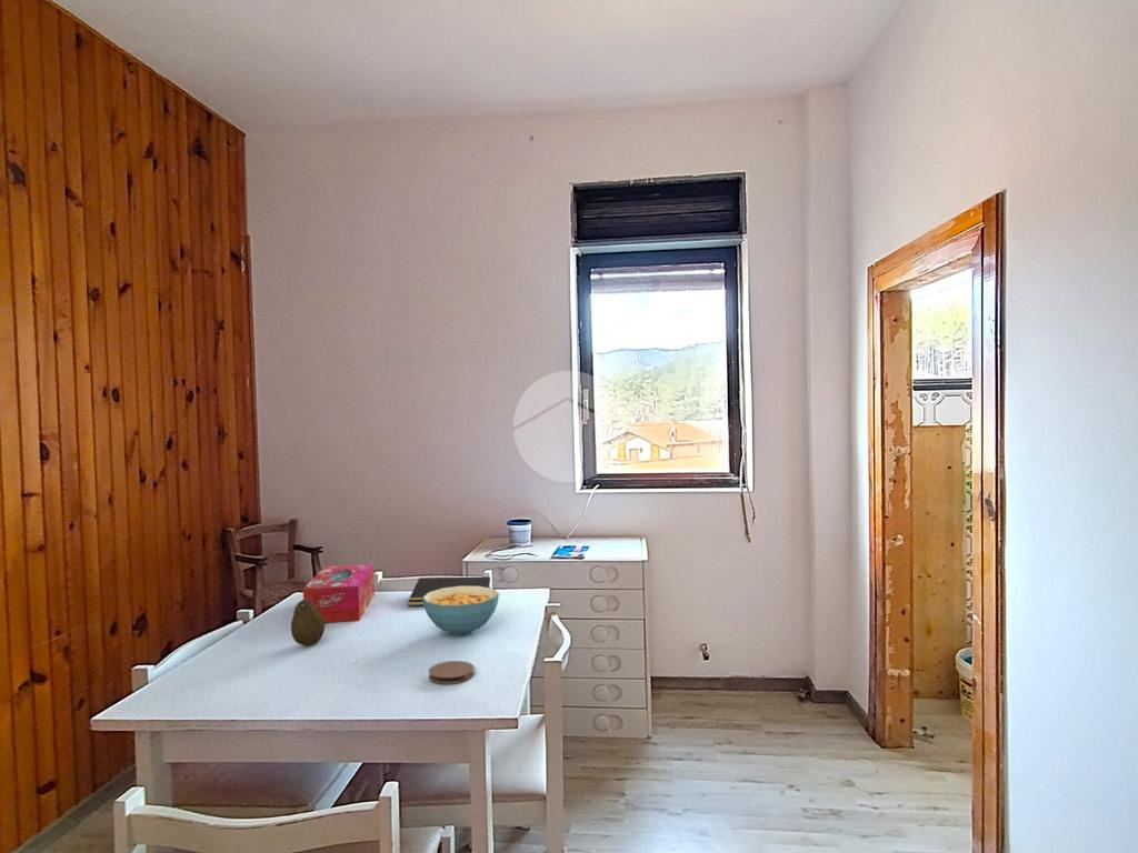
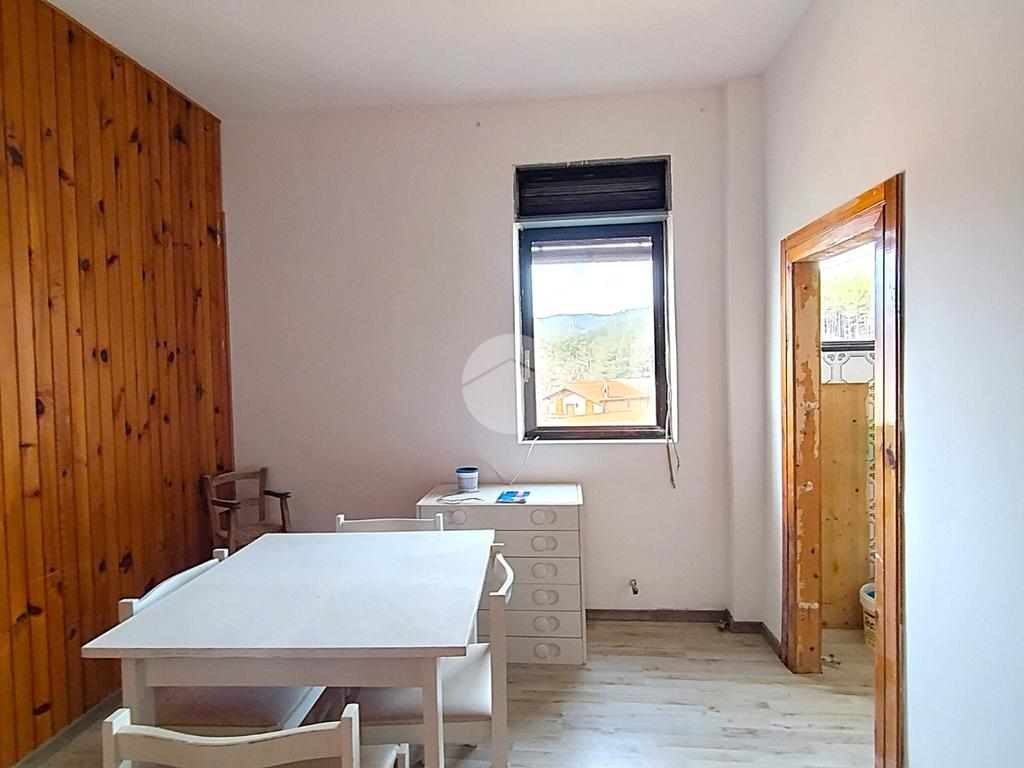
- fruit (307, 621)
- coaster (451, 672)
- notepad (450, 586)
- tissue box (341, 591)
- cereal bowl (461, 613)
